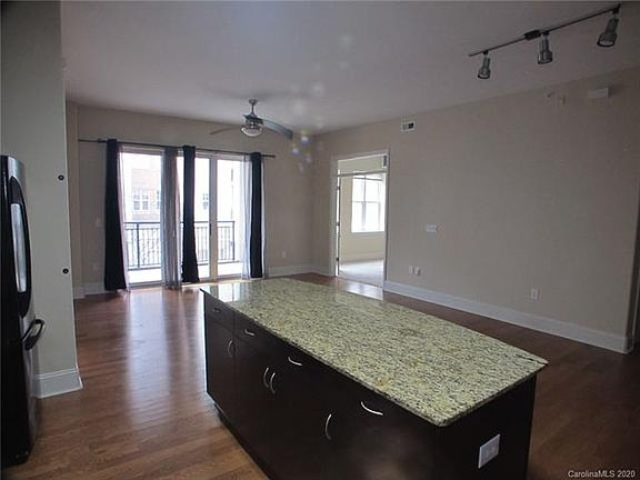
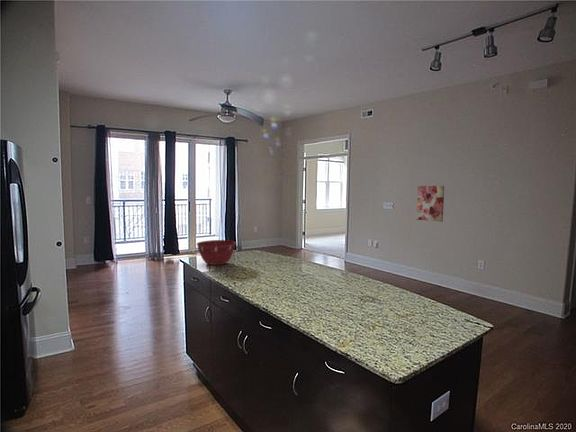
+ mixing bowl (216, 252)
+ wall art (429, 203)
